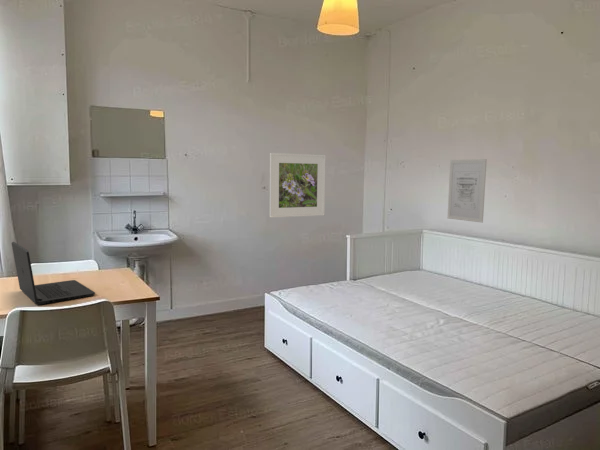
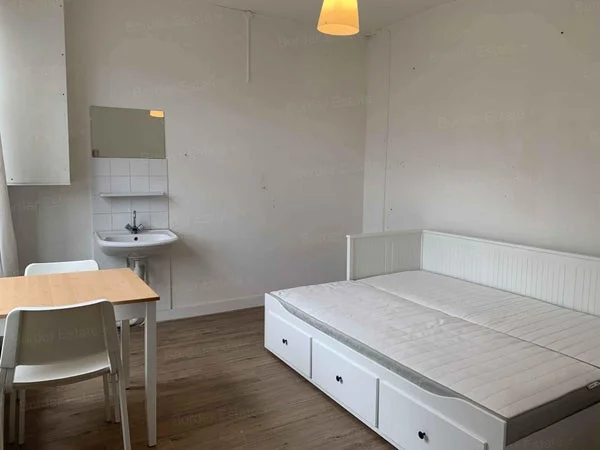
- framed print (298, 185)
- laptop (55, 282)
- wall art (466, 190)
